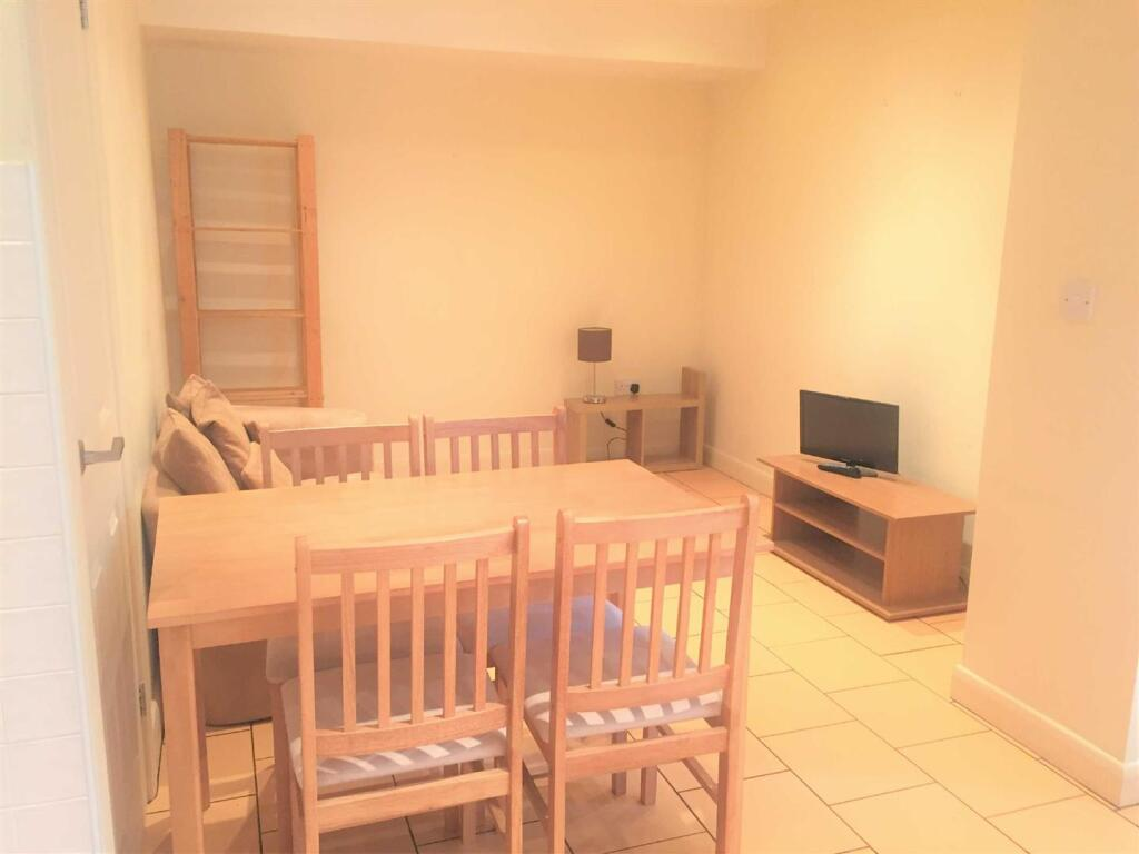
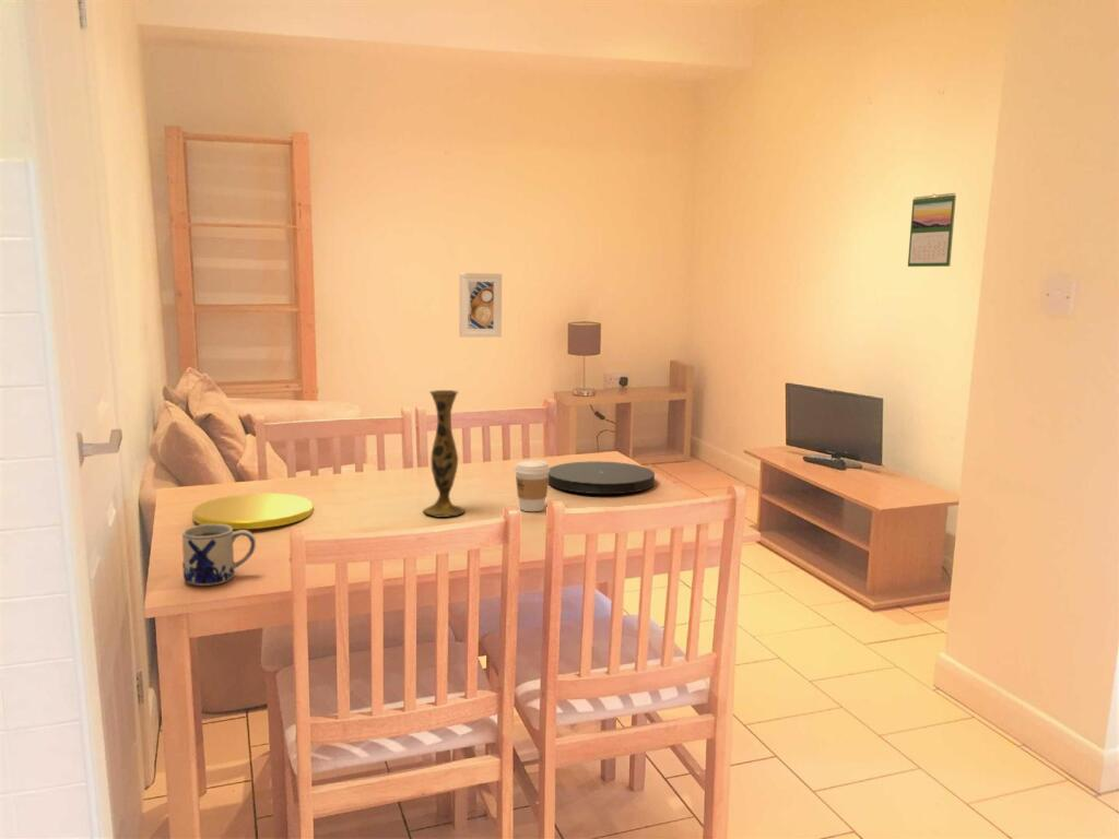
+ calendar (931, 229)
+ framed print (480, 305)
+ coffee cup (531, 485)
+ plate (600, 476)
+ vase (444, 452)
+ mug (215, 553)
+ plate (254, 509)
